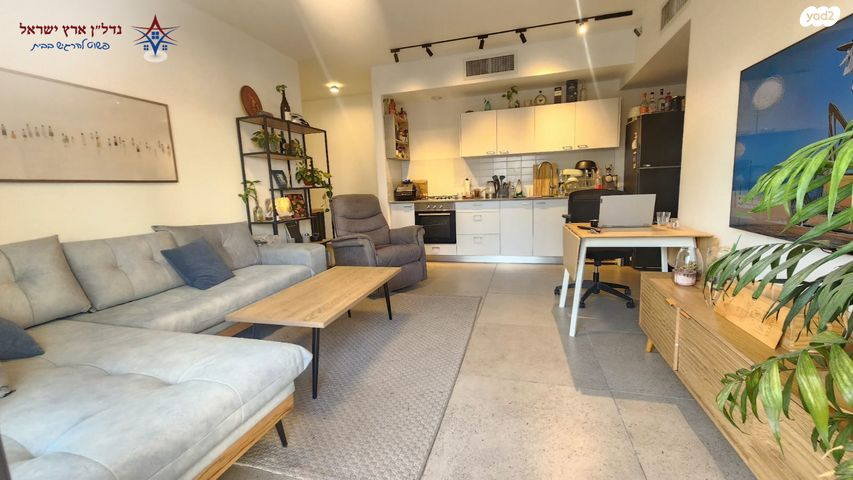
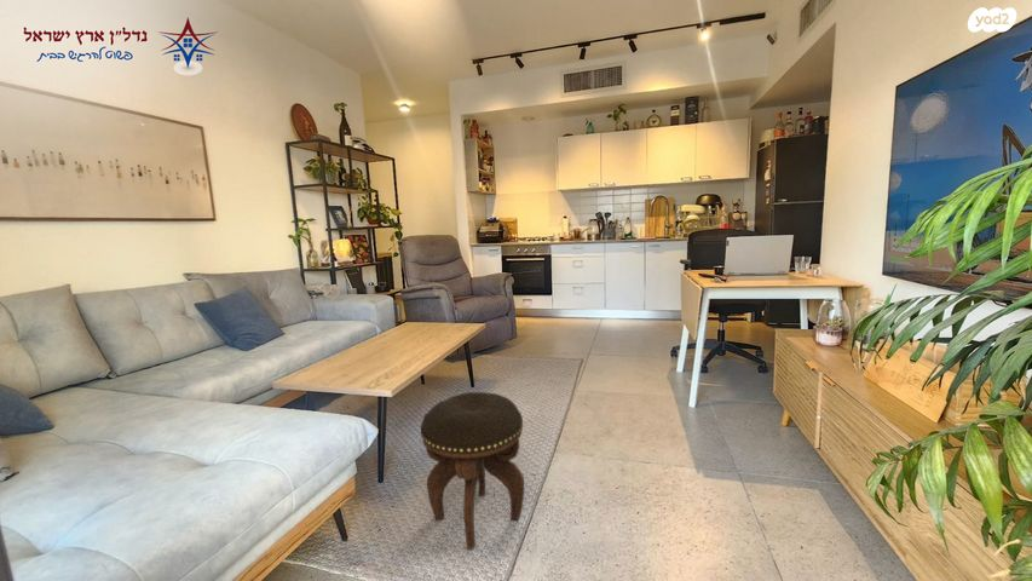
+ footstool (474, 461)
